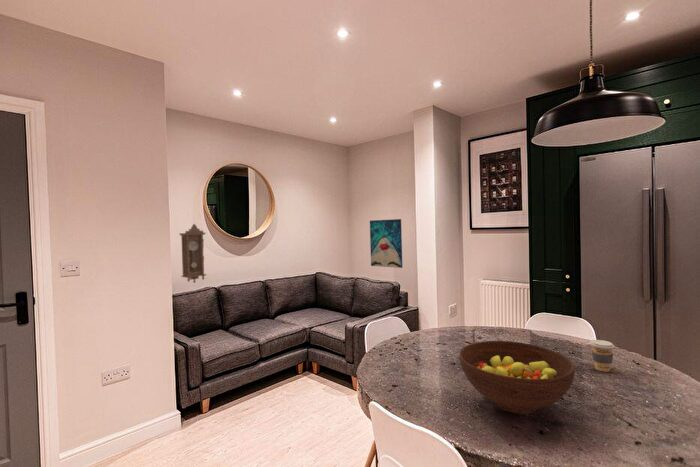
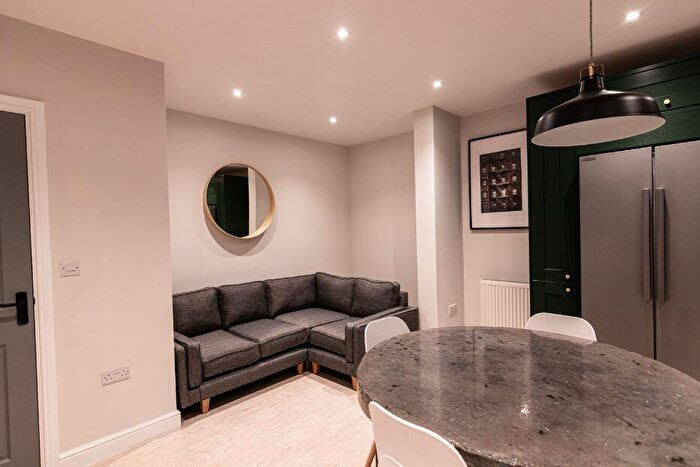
- pendulum clock (193, 253)
- wall art (385, 243)
- coffee cup (602, 355)
- fruit bowl (513, 381)
